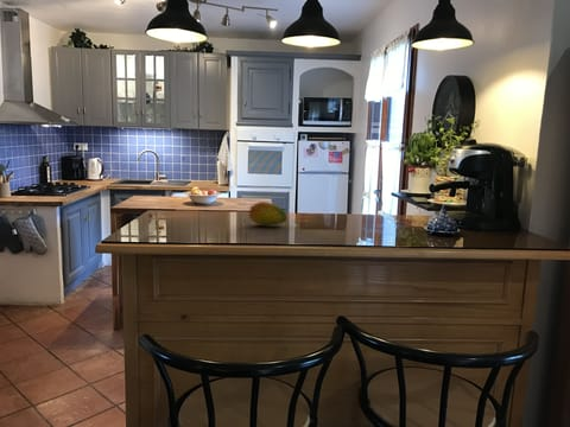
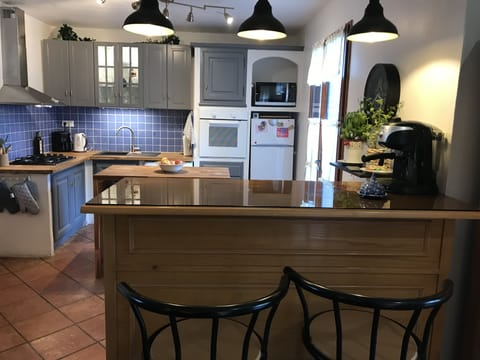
- fruit (267, 214)
